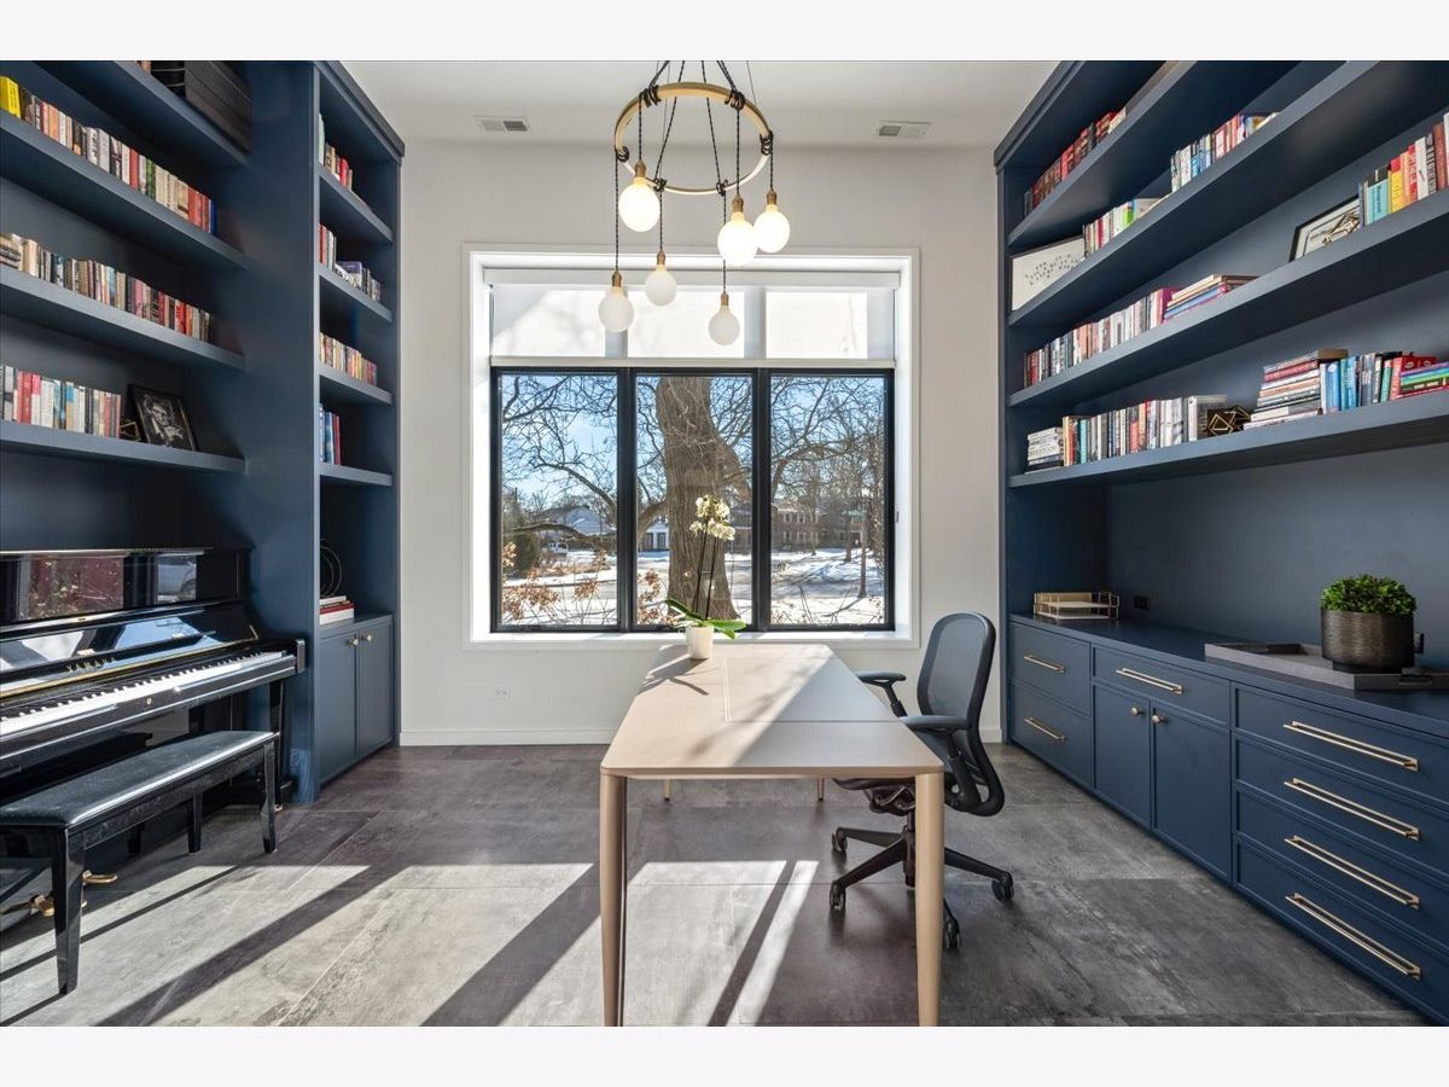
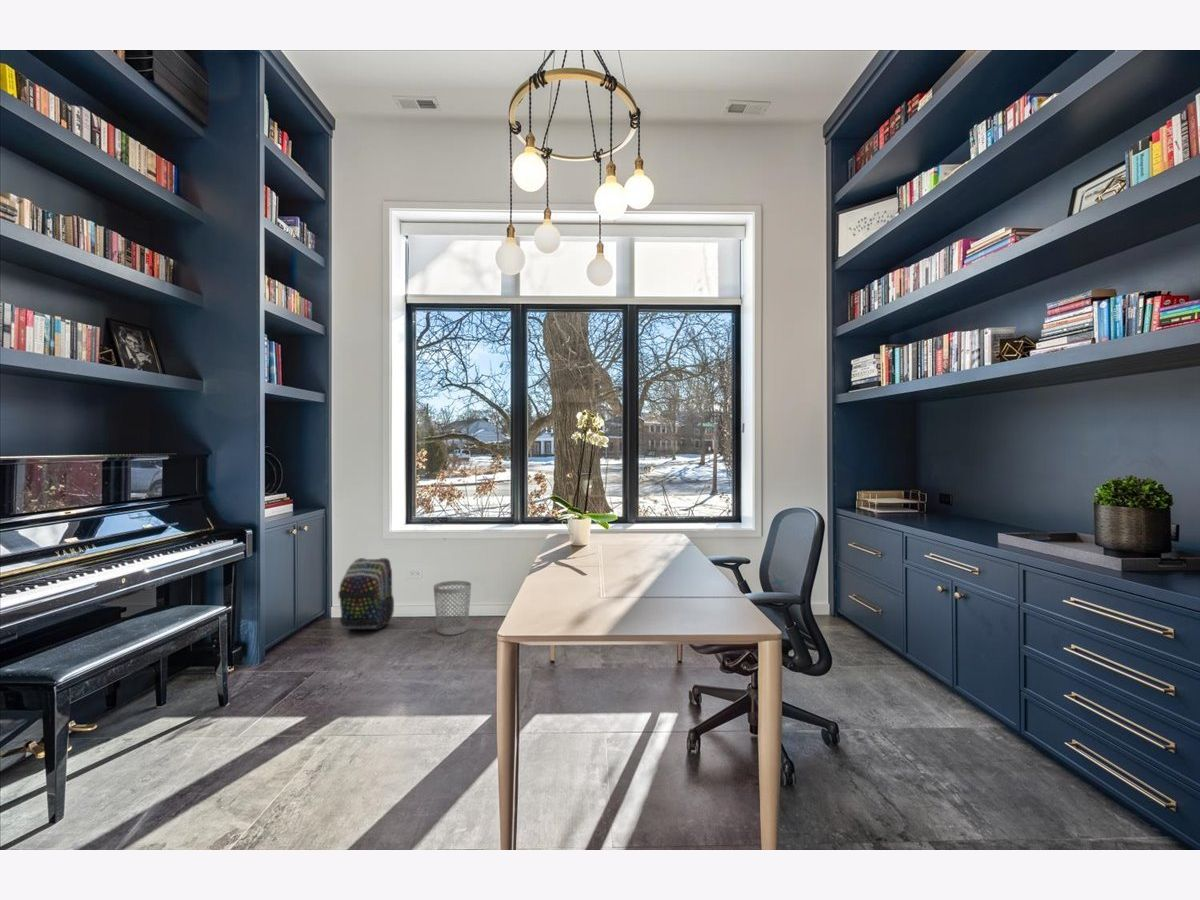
+ backpack (367, 593)
+ wastebasket (453, 607)
